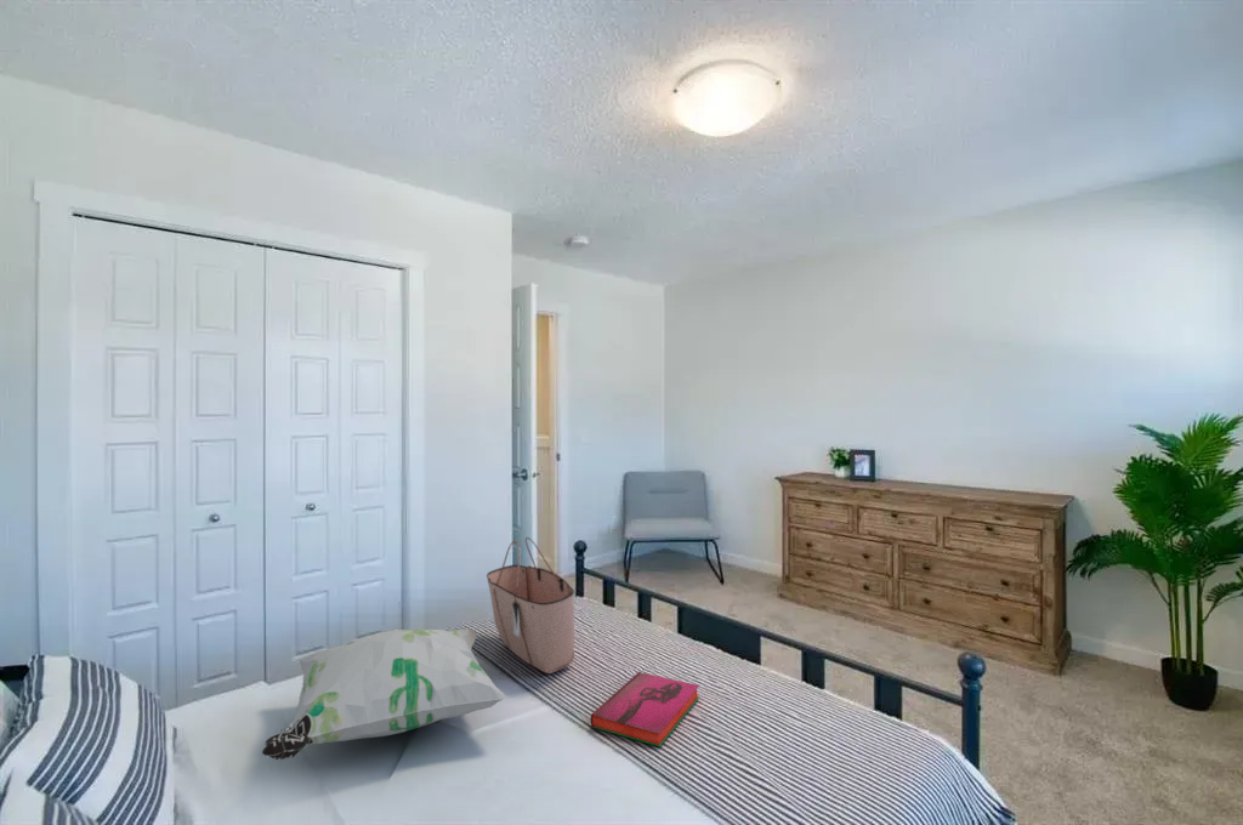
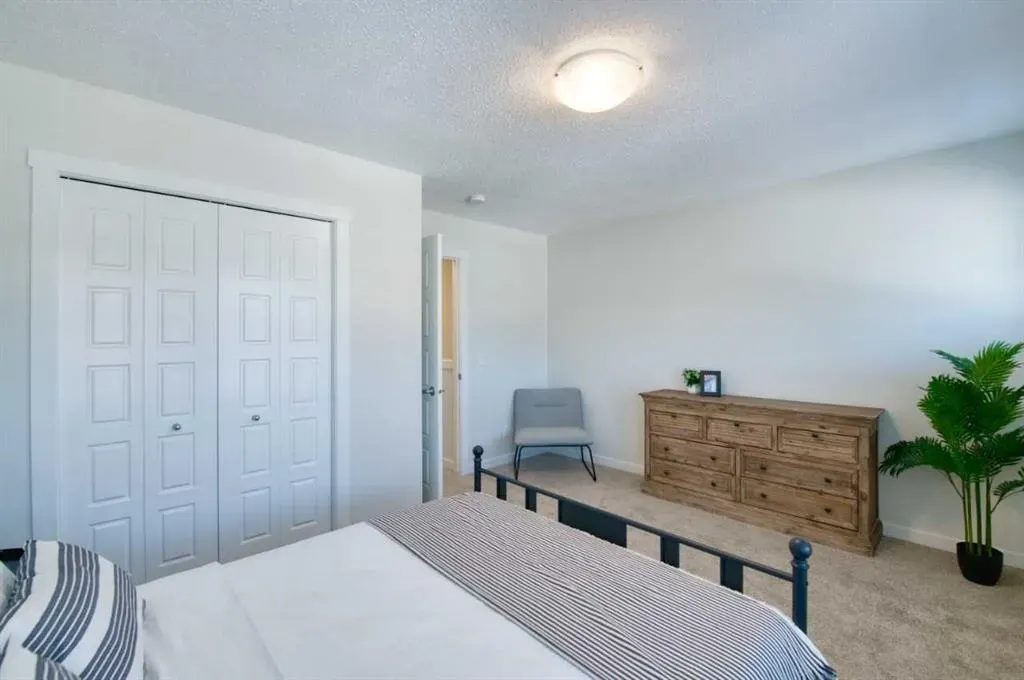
- tote bag (532, 596)
- decorative pillow (392, 681)
- hardback book (647, 705)
